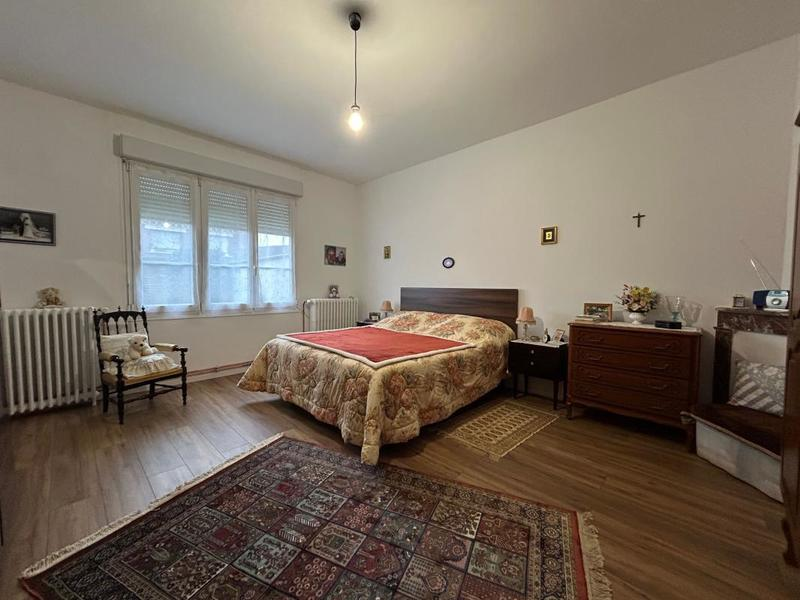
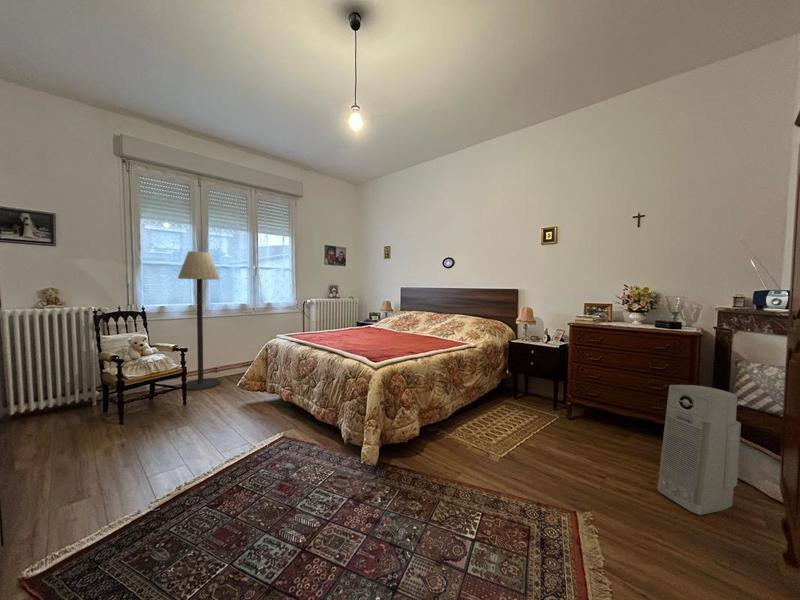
+ floor lamp (199, 319)
+ air purifier (700, 444)
